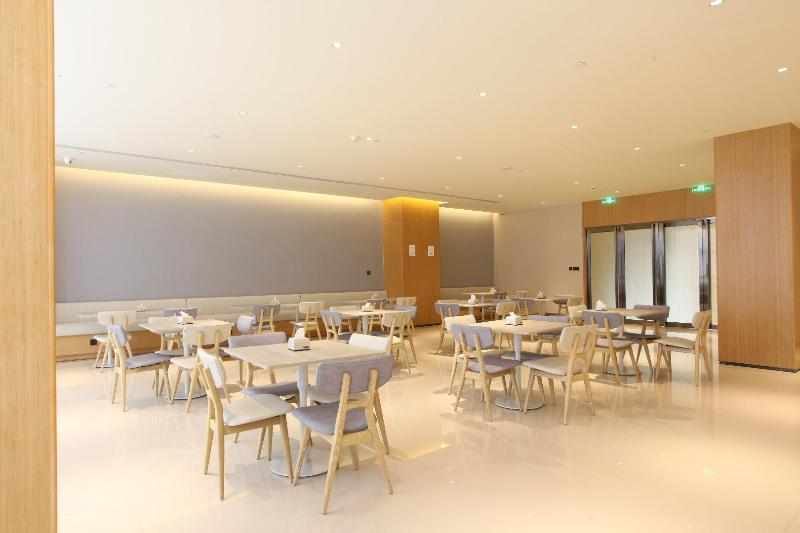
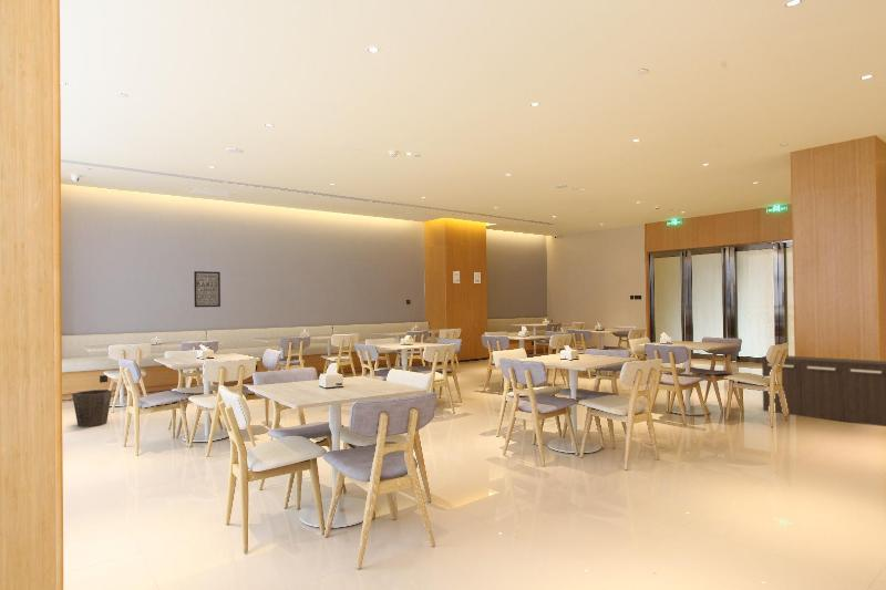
+ waste bin (92, 407)
+ storage cabinet (827, 387)
+ wall art (207, 289)
